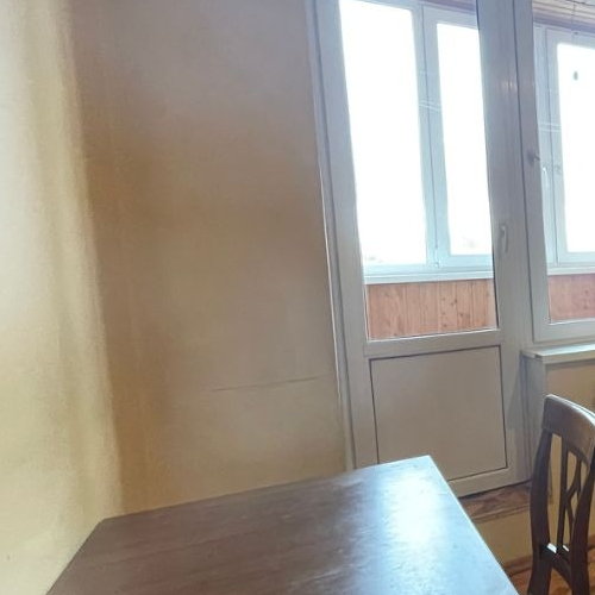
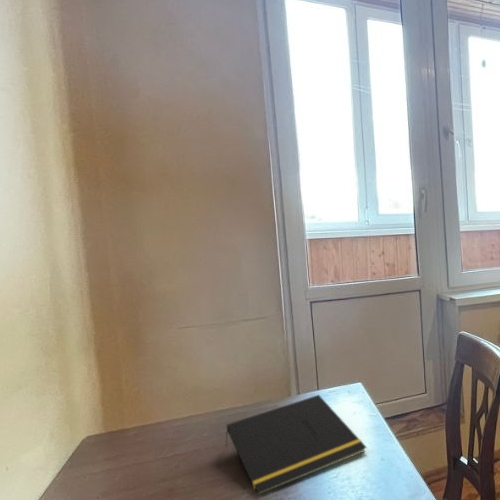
+ notepad (293, 437)
